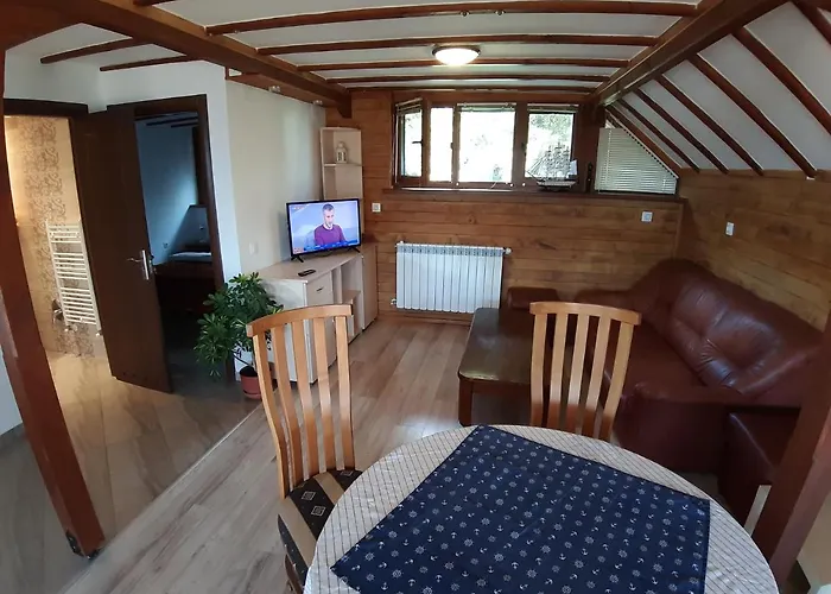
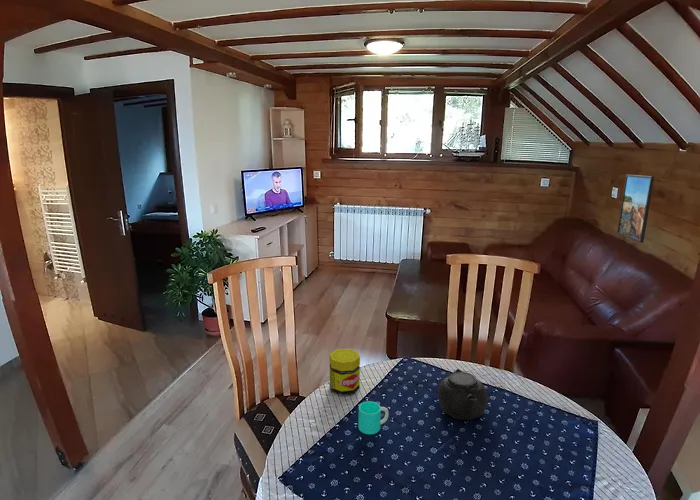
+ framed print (634, 207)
+ cup (373, 416)
+ teapot (463, 398)
+ jar (344, 371)
